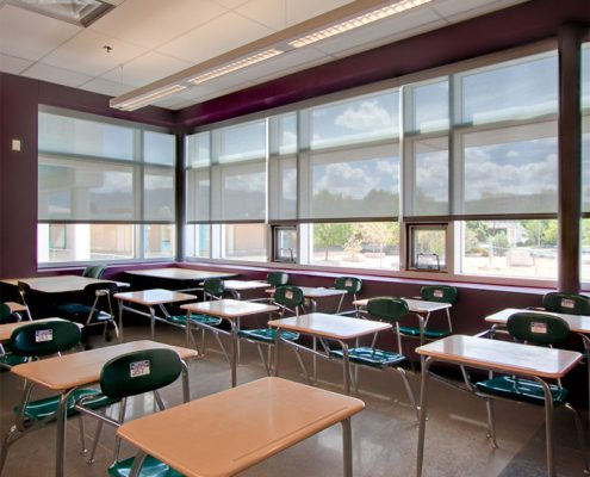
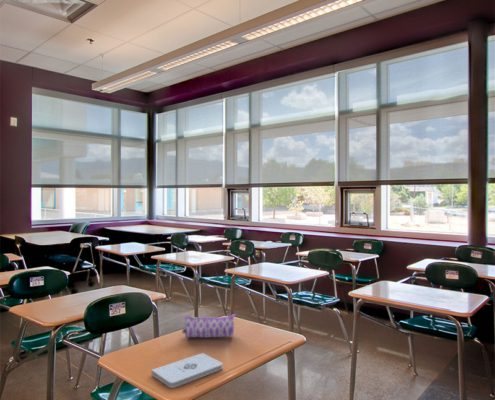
+ notepad (188, 369)
+ pencil case (209, 325)
